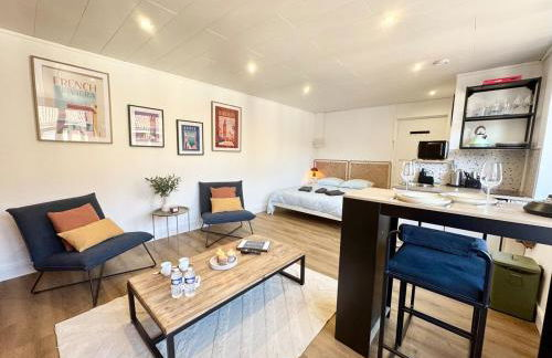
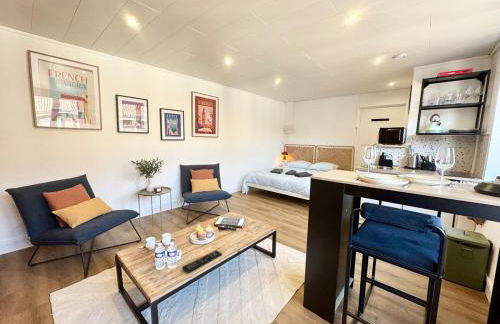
+ remote control (203, 260)
